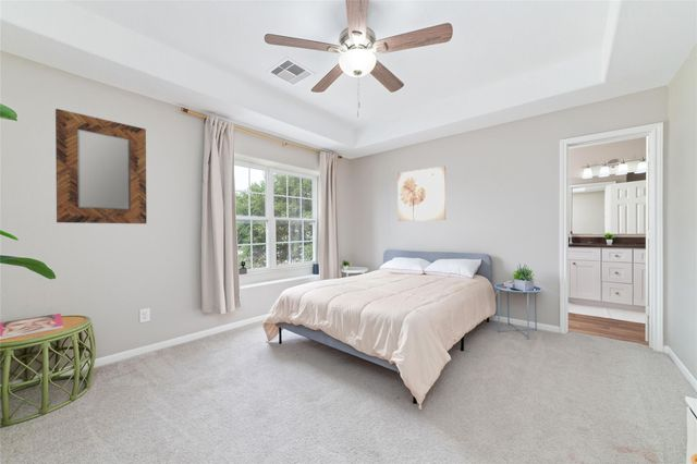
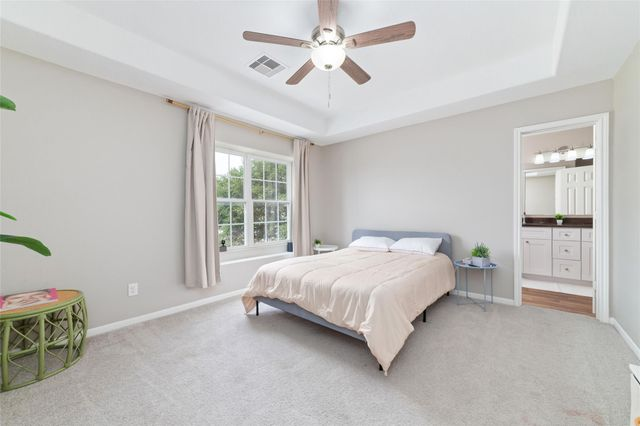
- home mirror (105, 171)
- wall art (420, 195)
